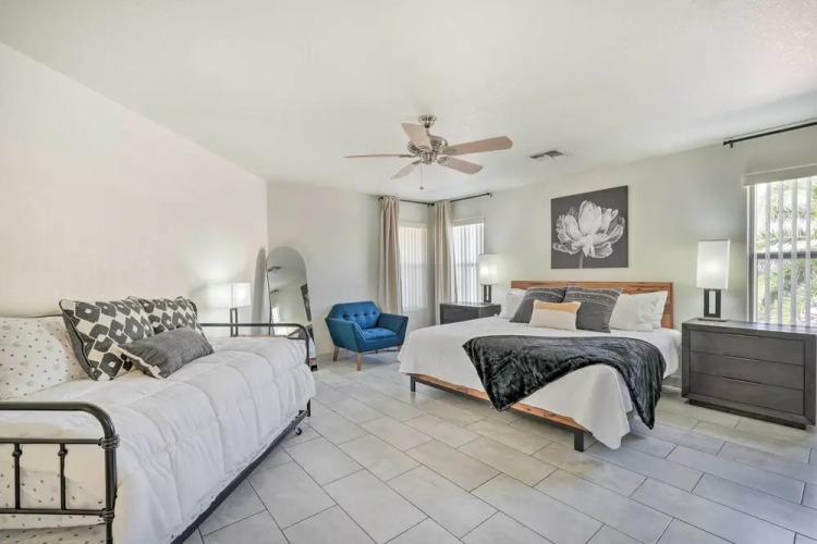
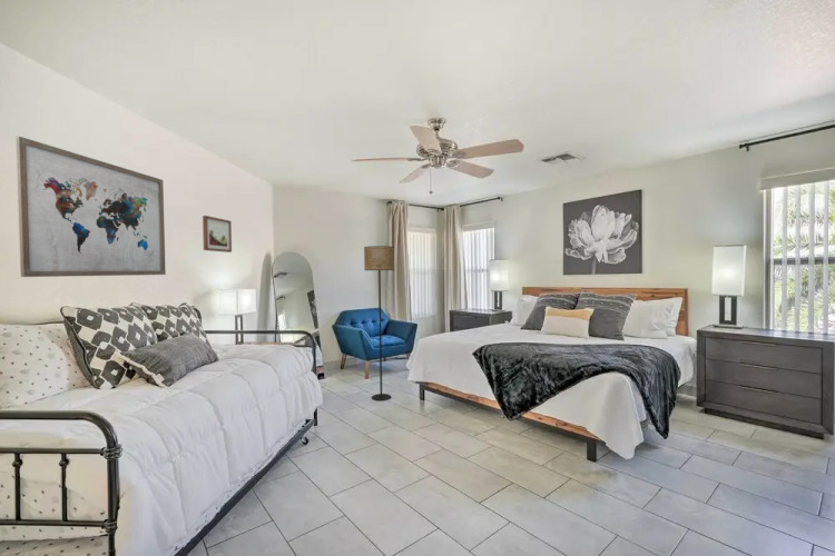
+ floor lamp (380, 322)
+ wall art (105, 219)
+ wall art (217, 235)
